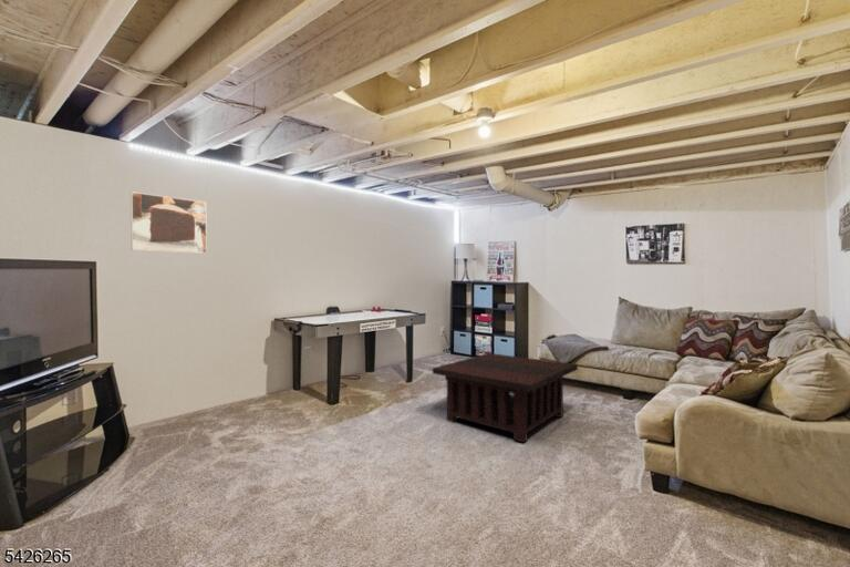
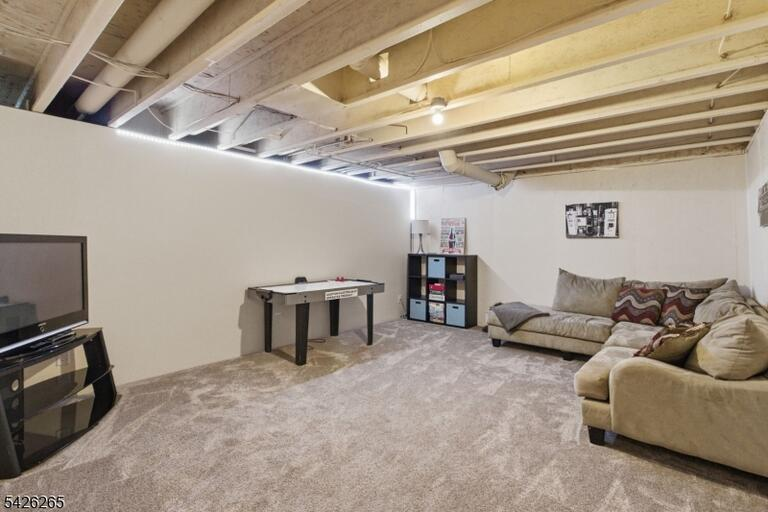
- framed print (170, 224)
- coffee table (506, 392)
